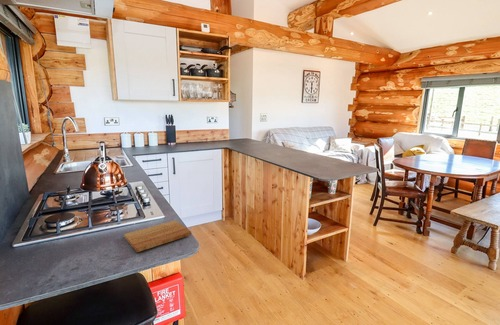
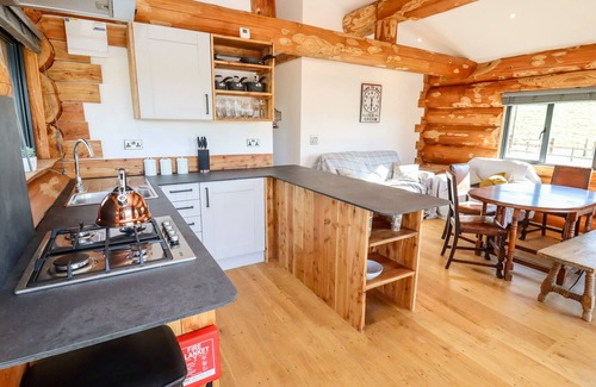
- cutting board (158, 234)
